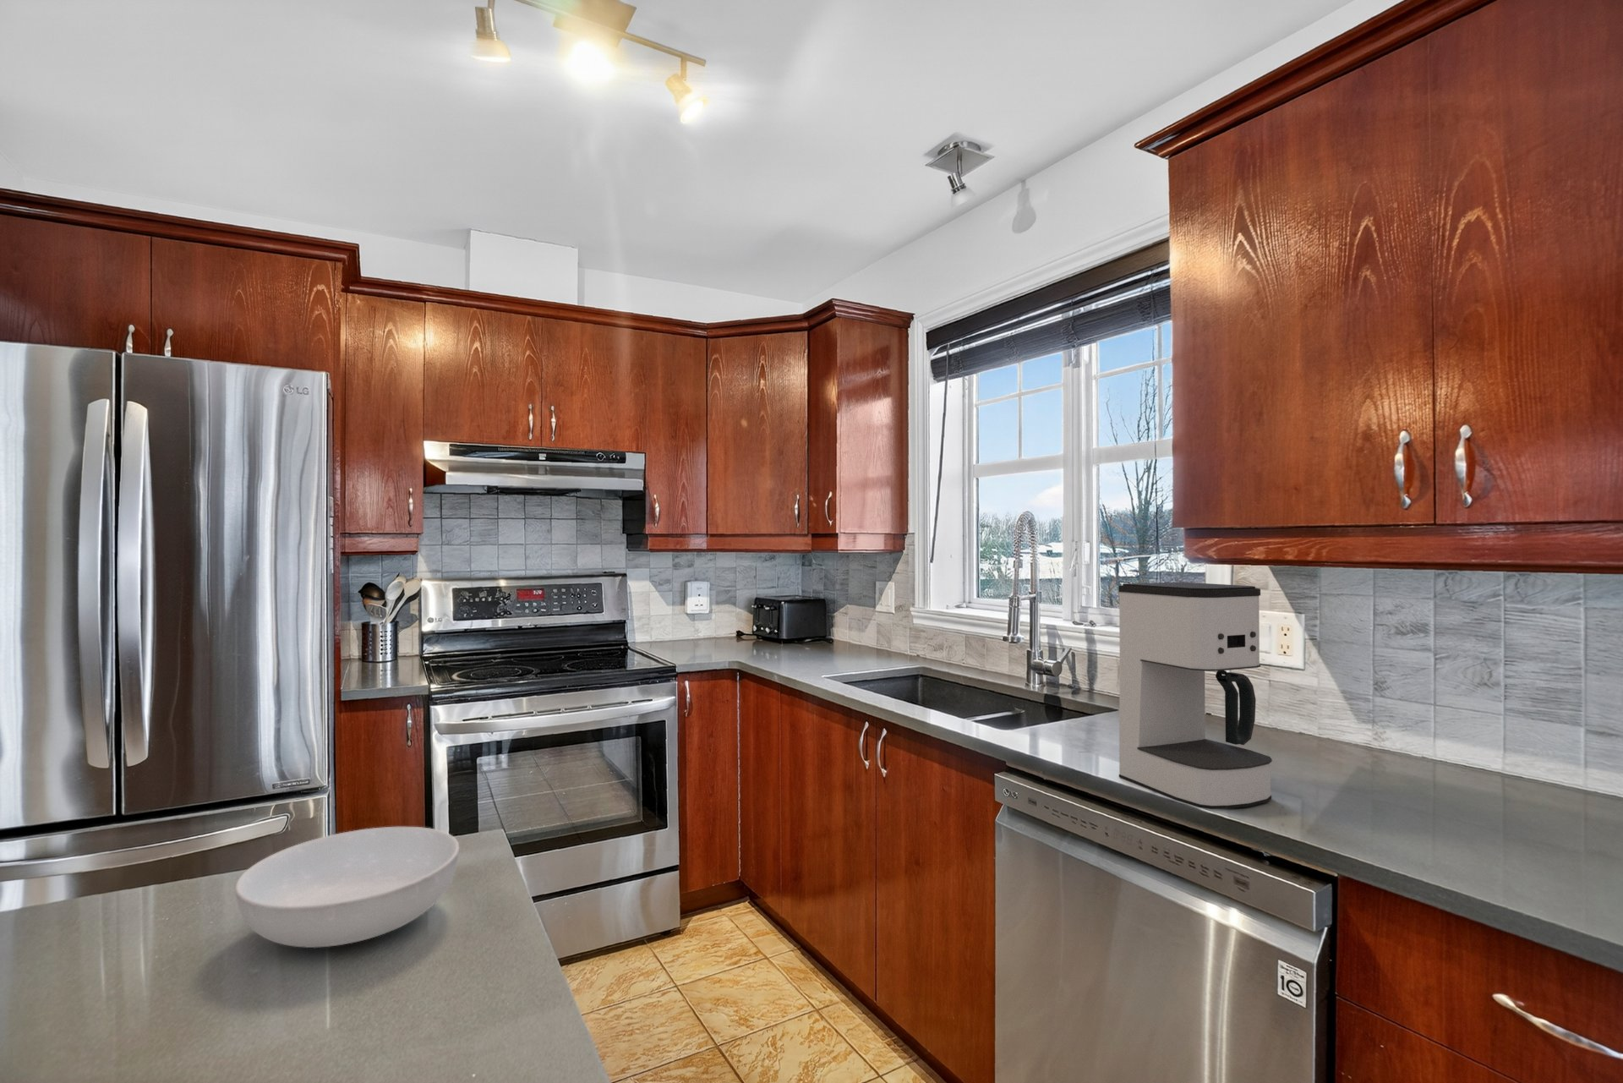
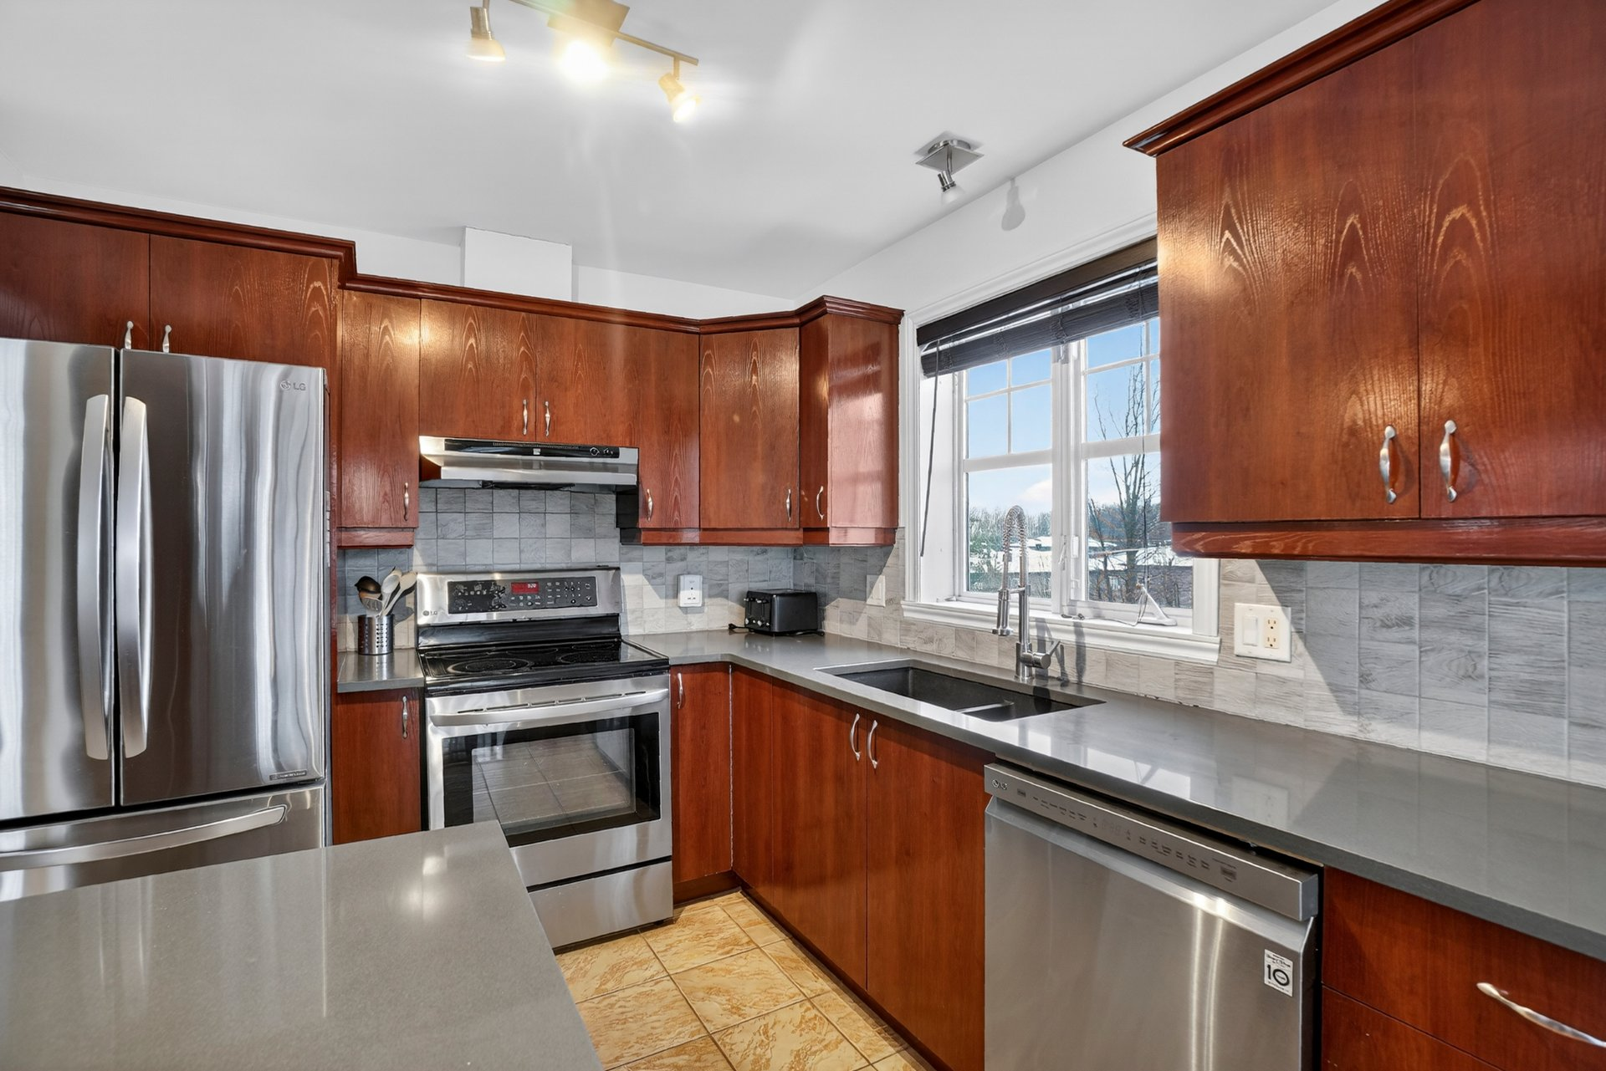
- serving bowl (354, 892)
- coffee maker (1202, 685)
